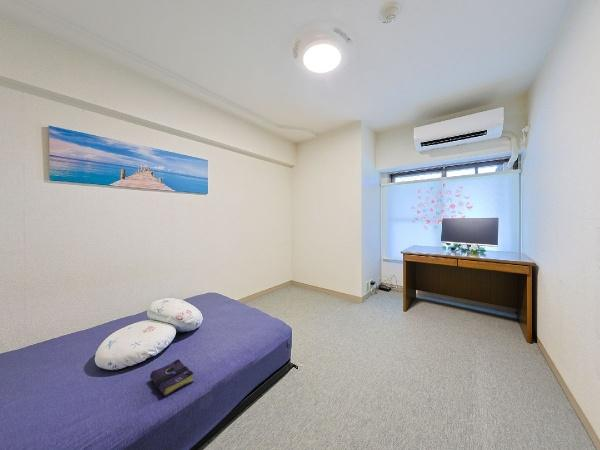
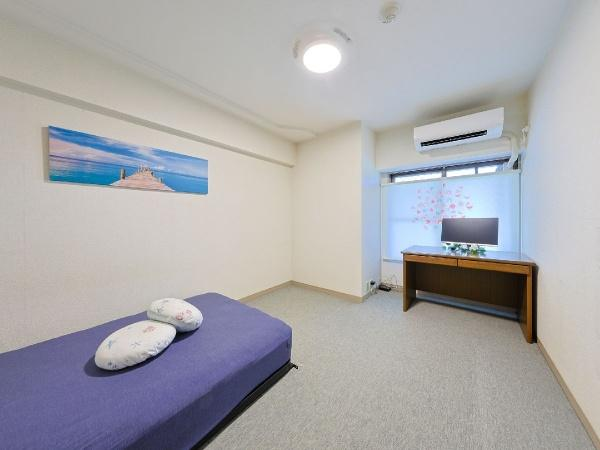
- book (171, 376)
